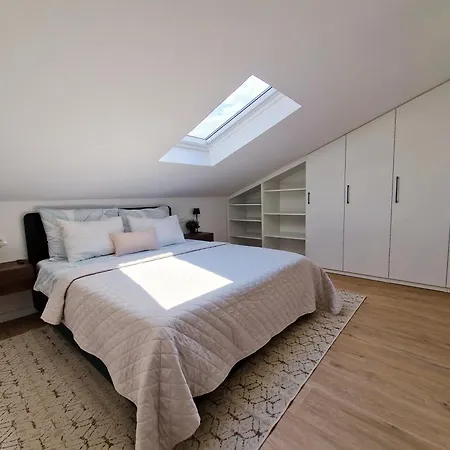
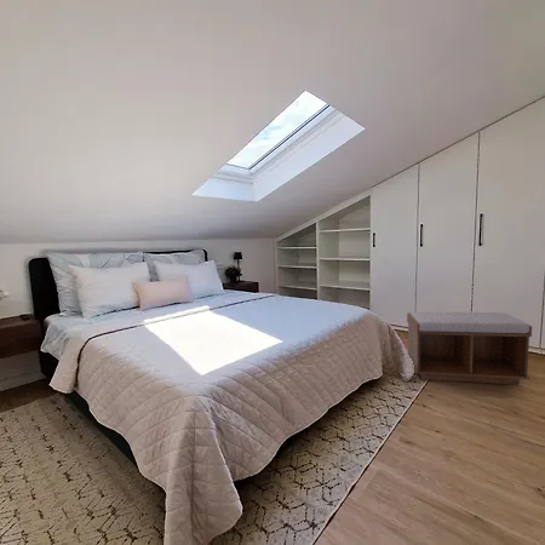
+ bench (463, 344)
